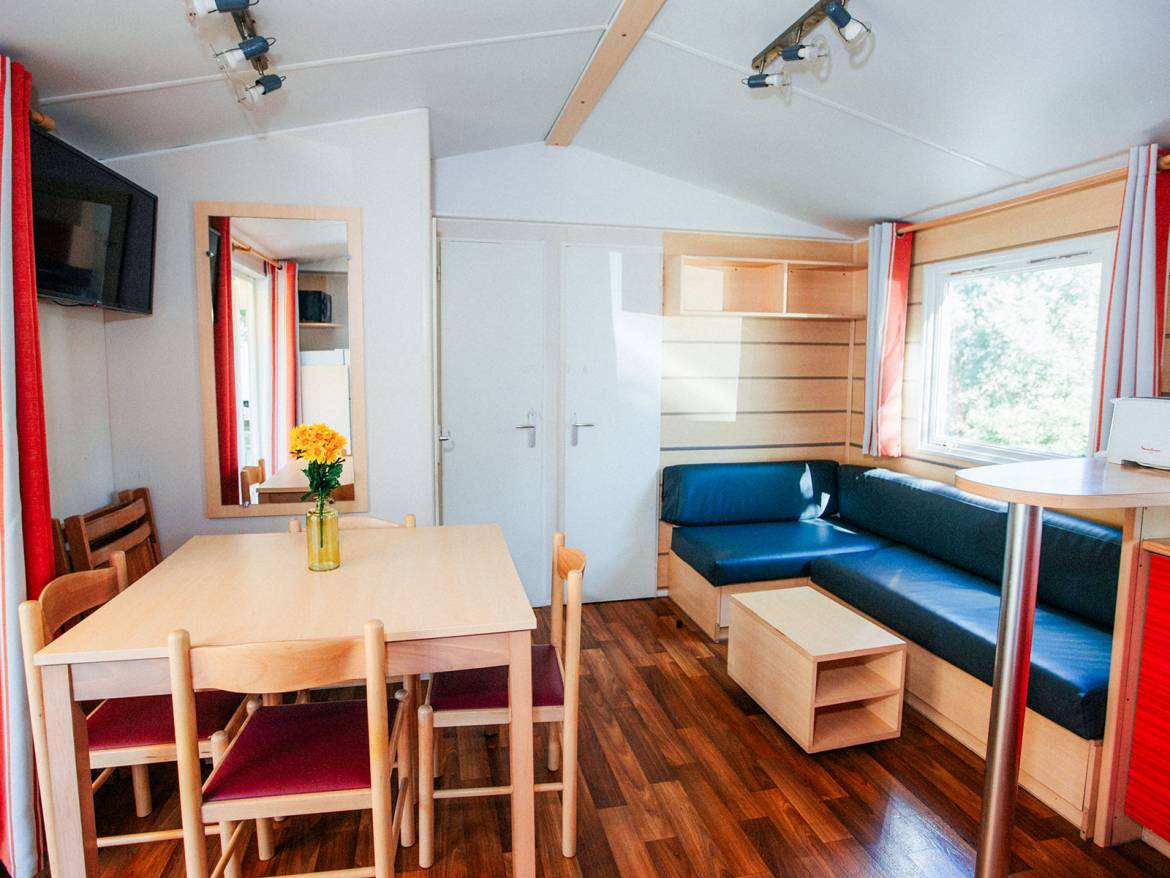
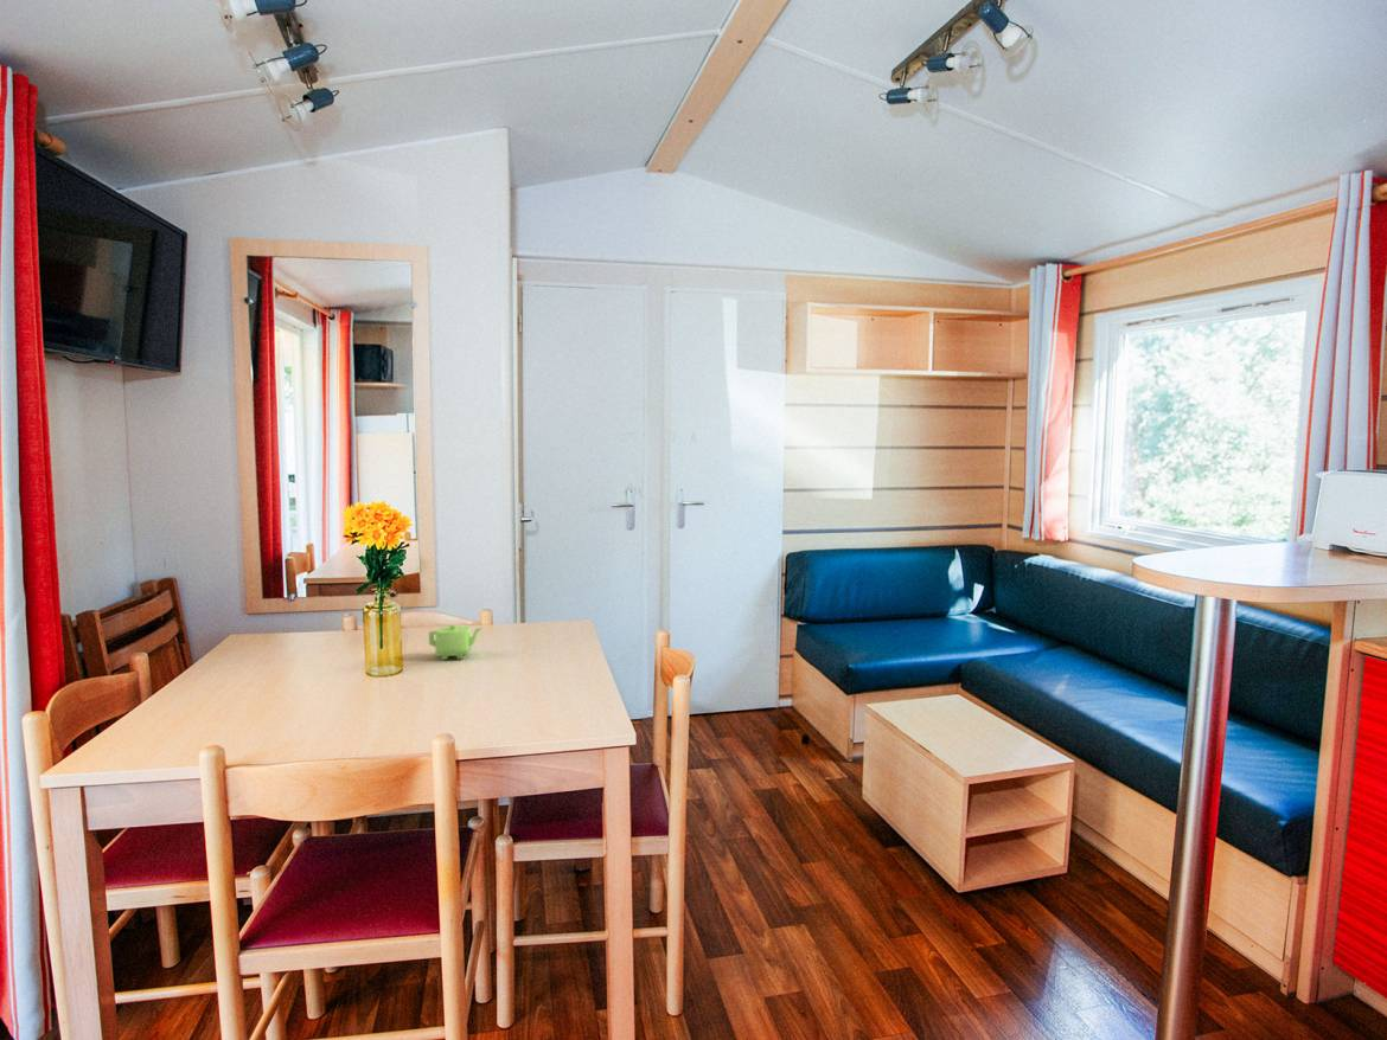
+ teapot (456, 640)
